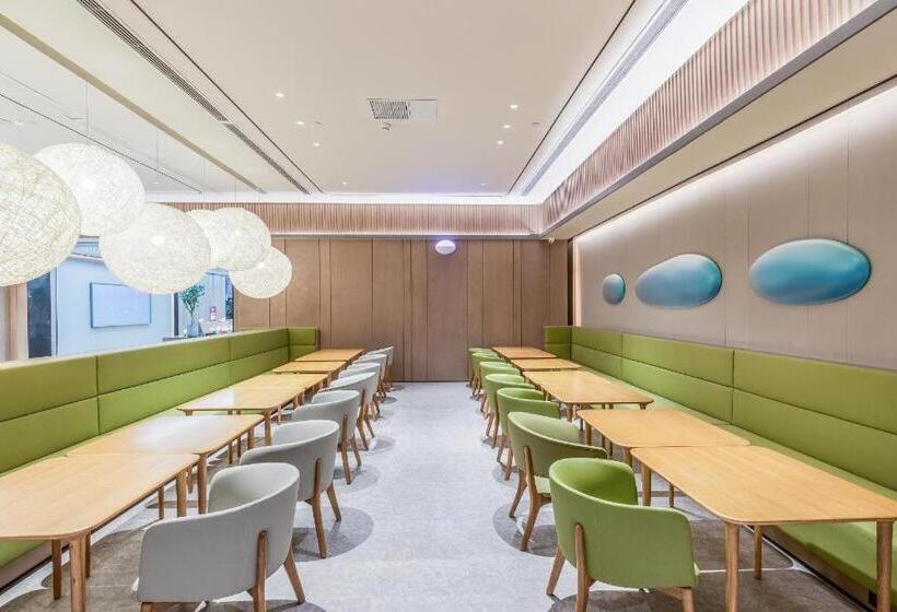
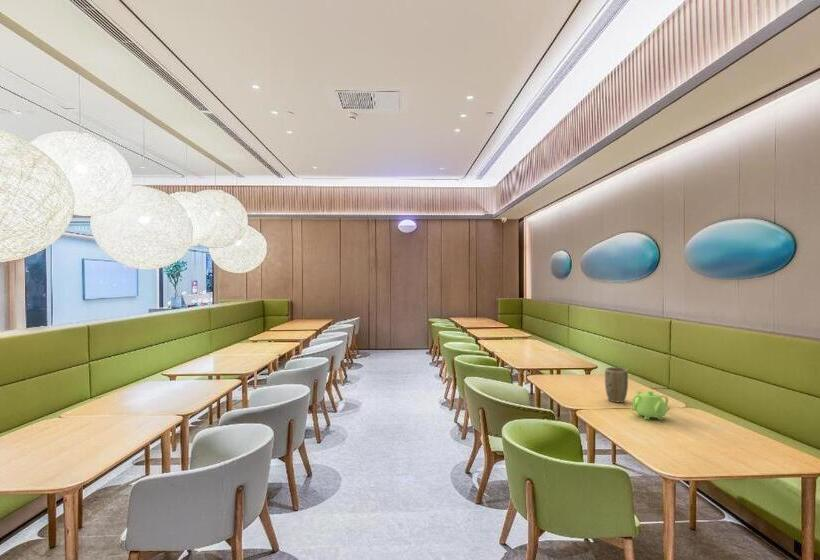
+ plant pot (616, 384)
+ teapot (649, 403)
